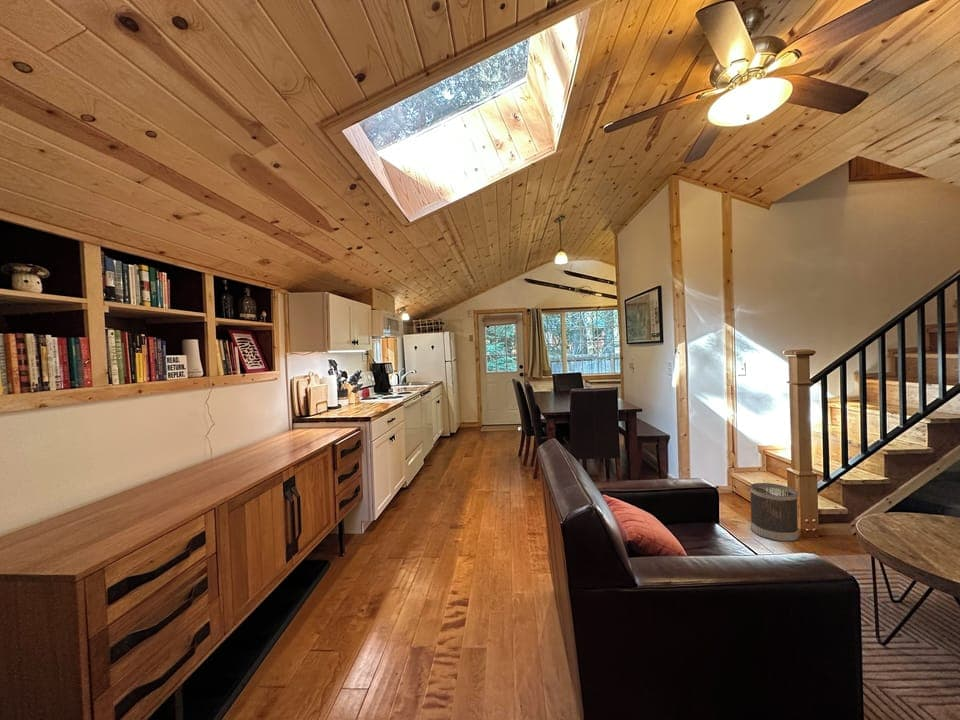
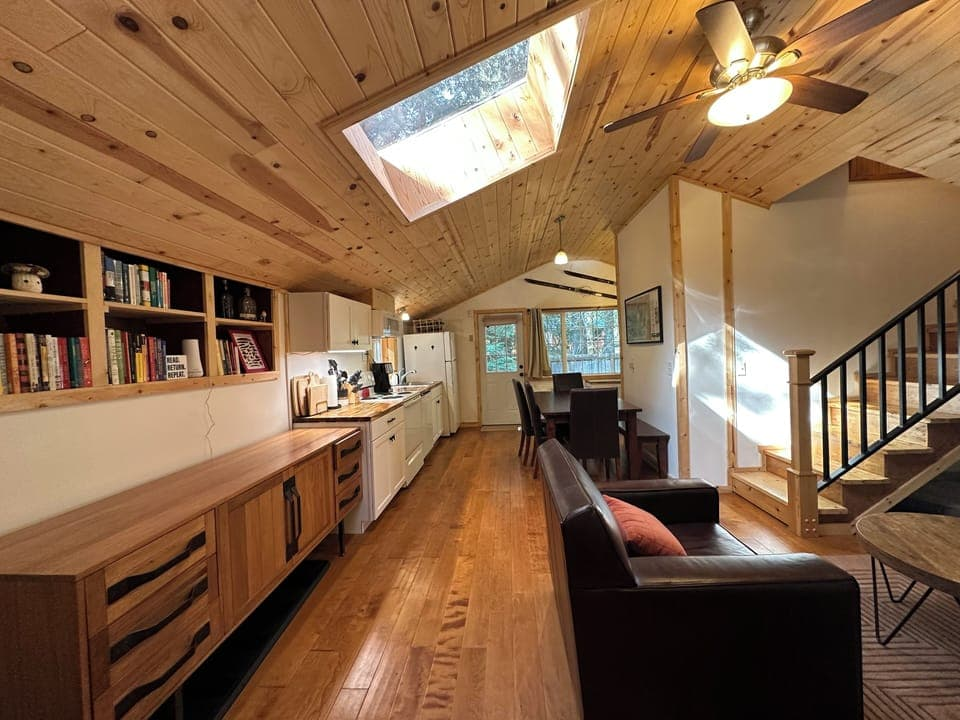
- wastebasket (773, 511)
